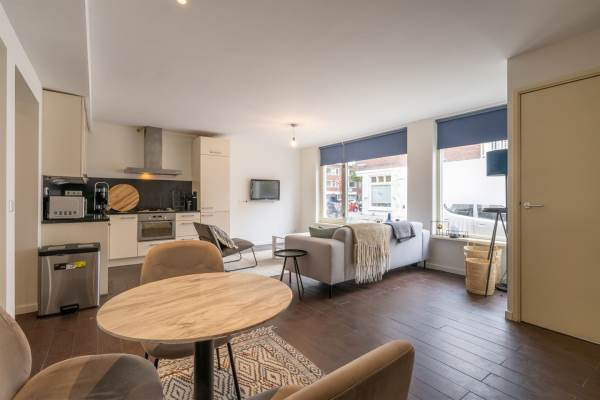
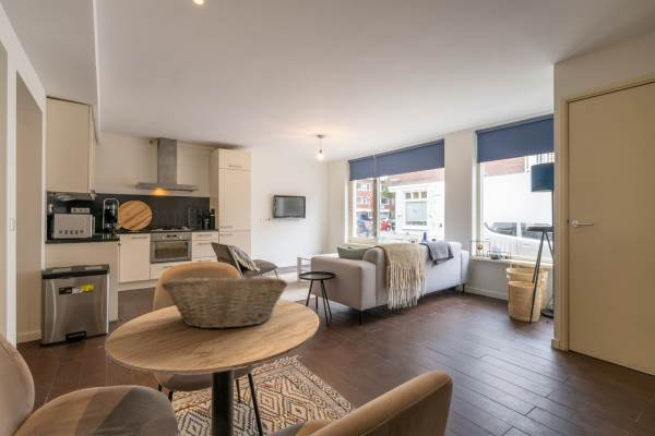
+ fruit basket (227, 294)
